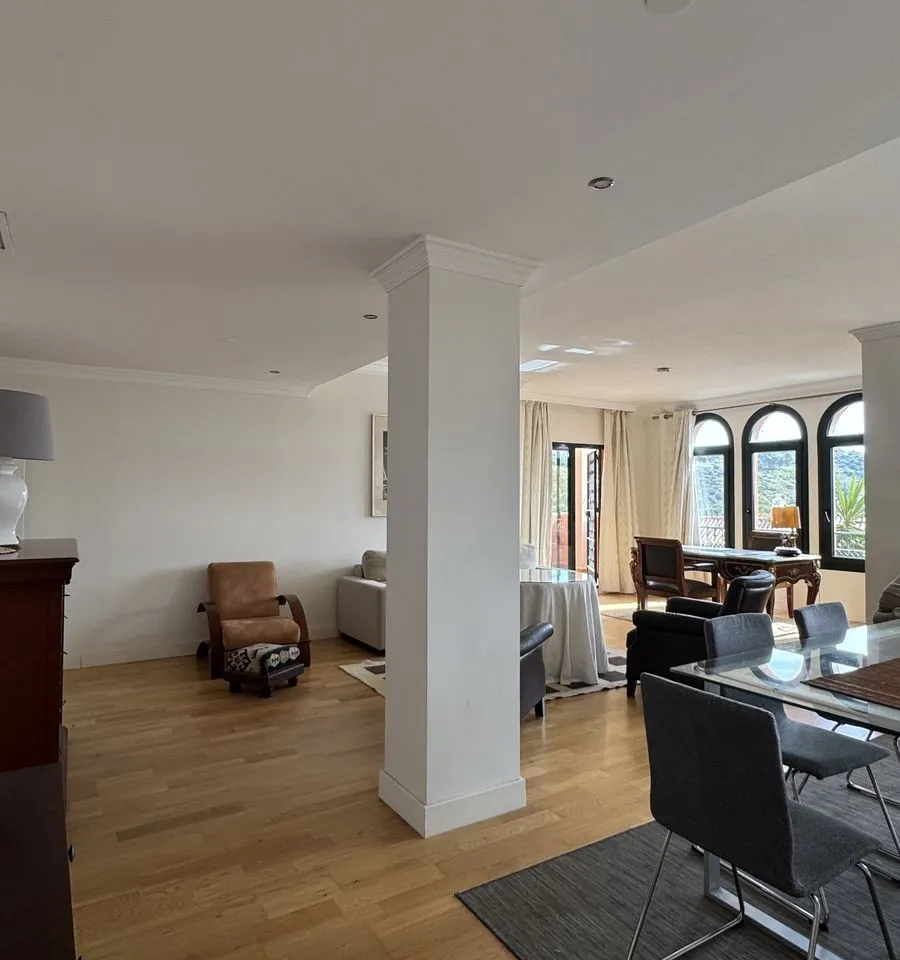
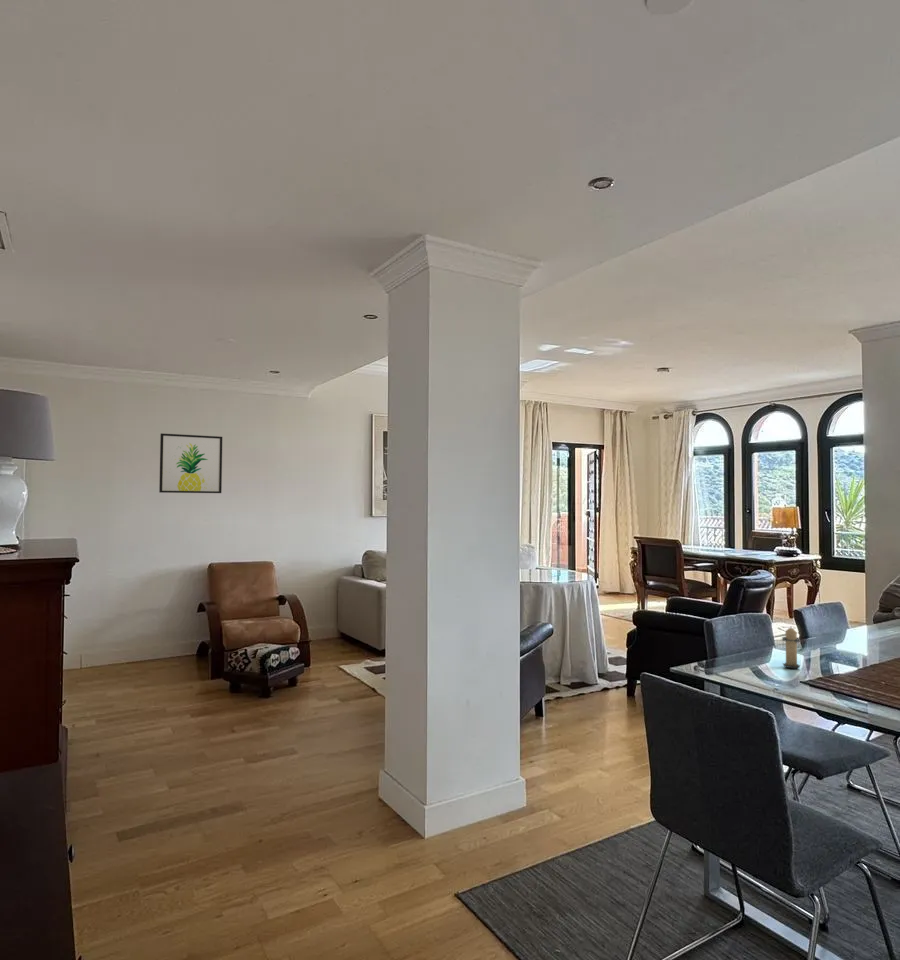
+ wall art (191, 464)
+ candle (791, 646)
